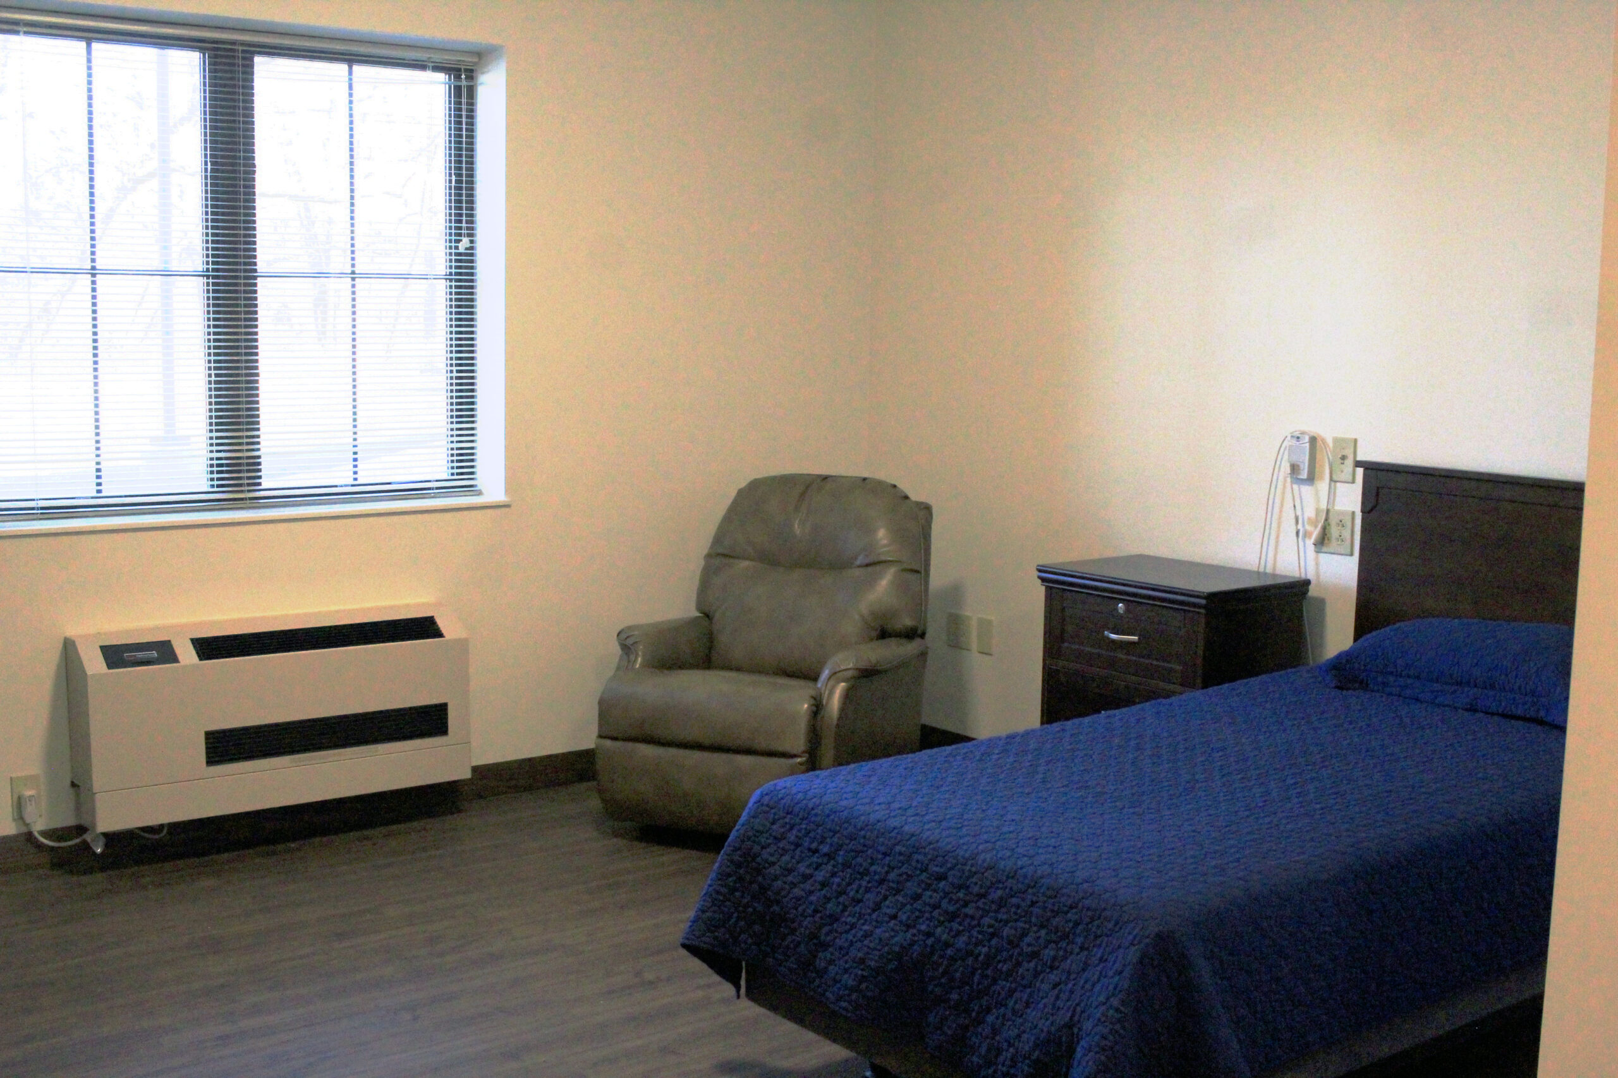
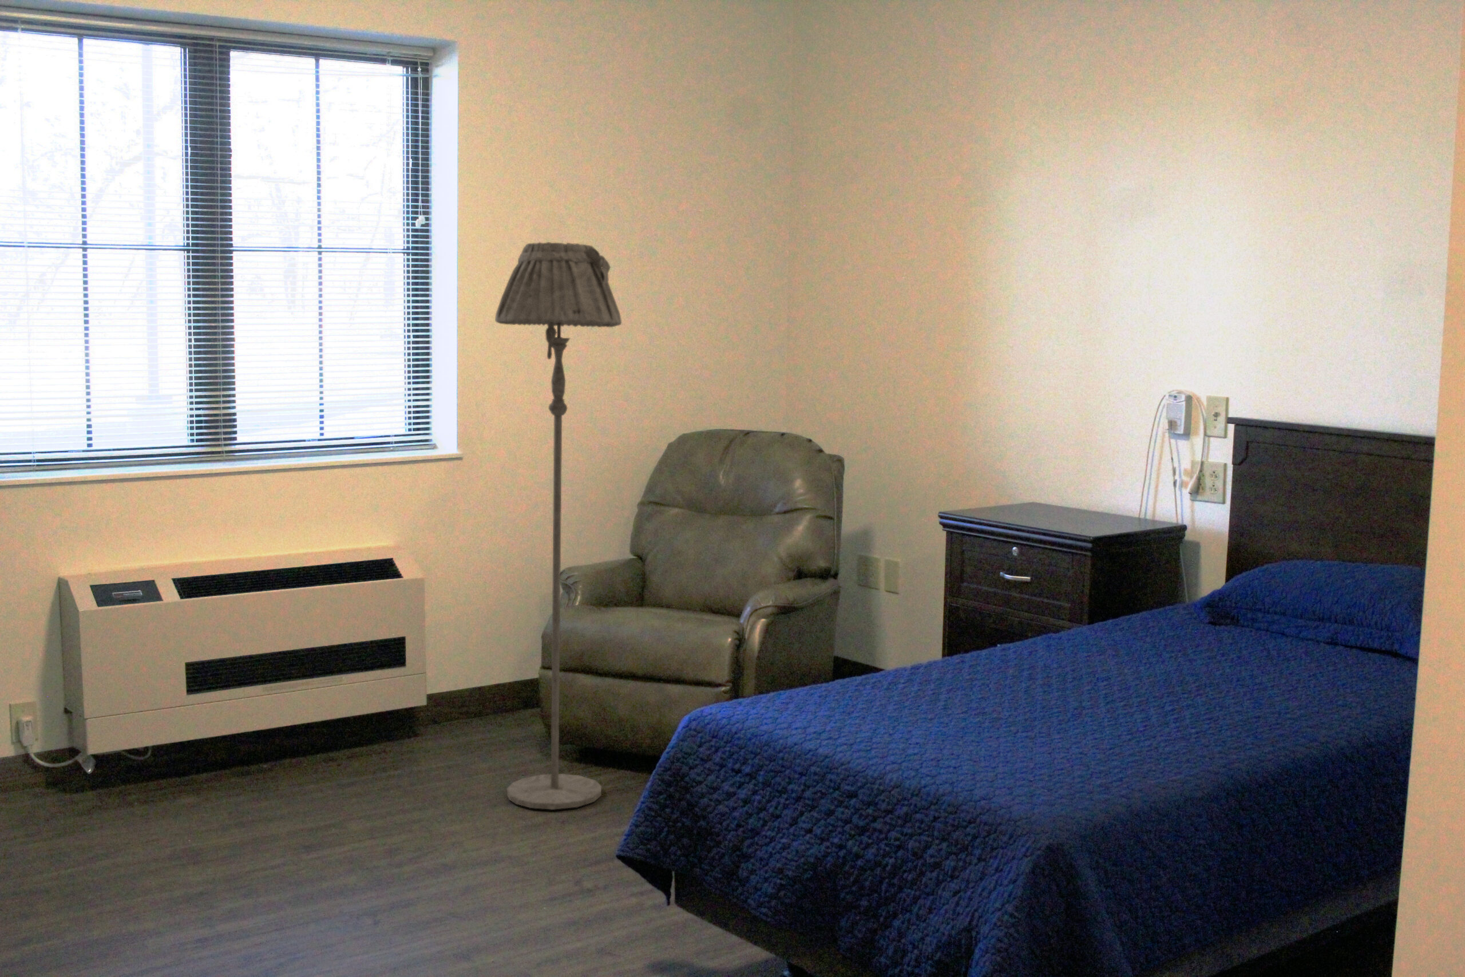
+ floor lamp (556, 524)
